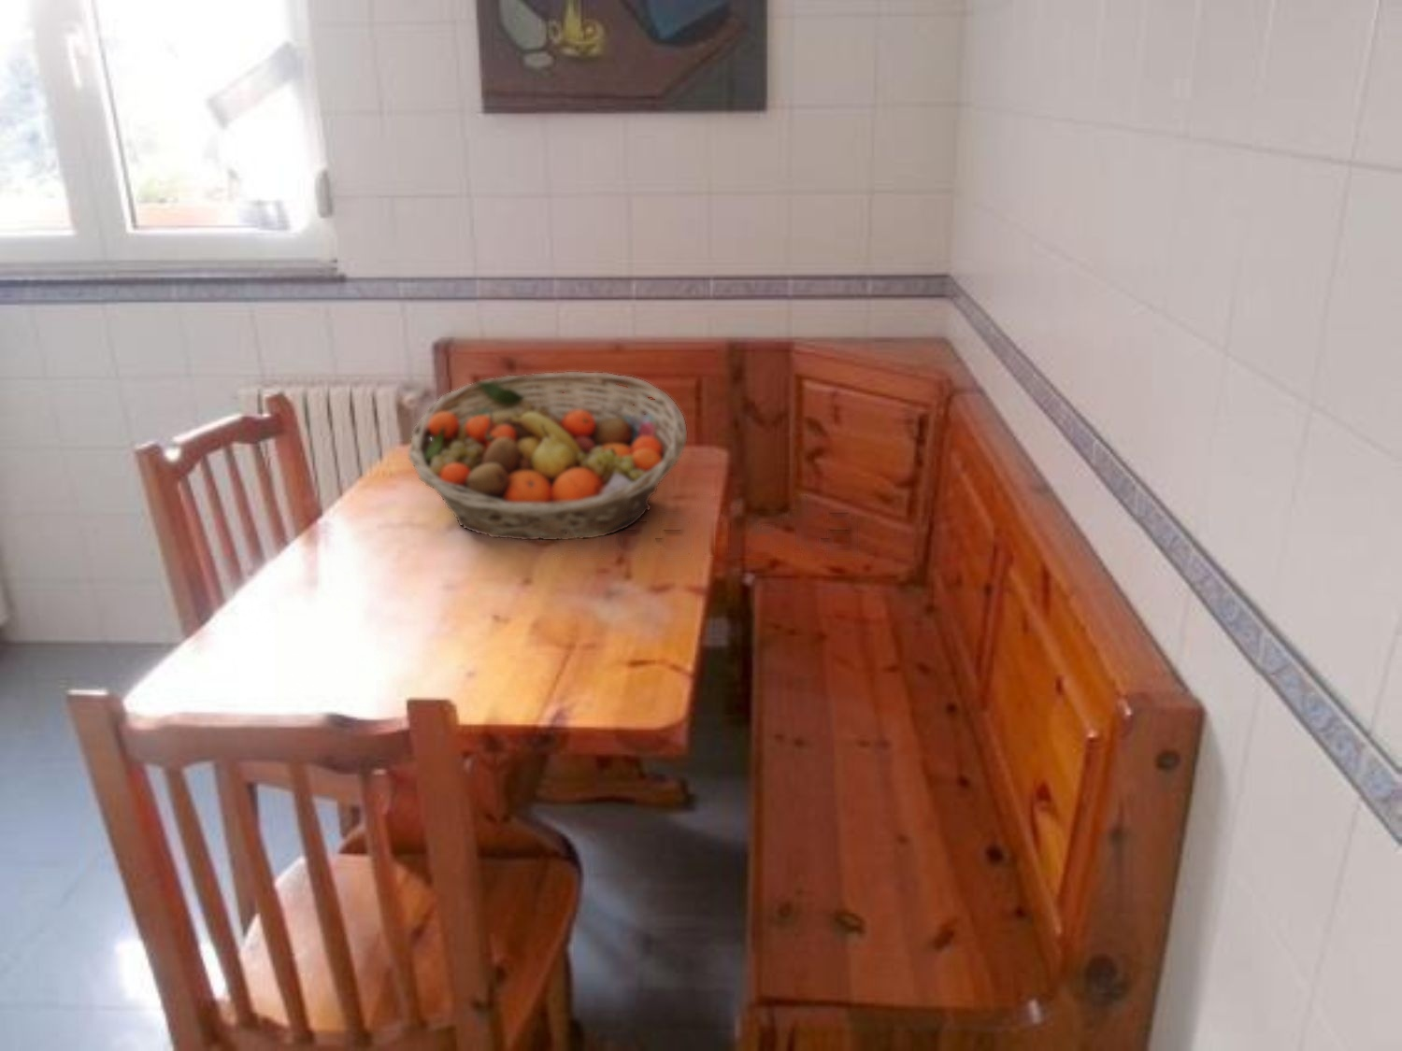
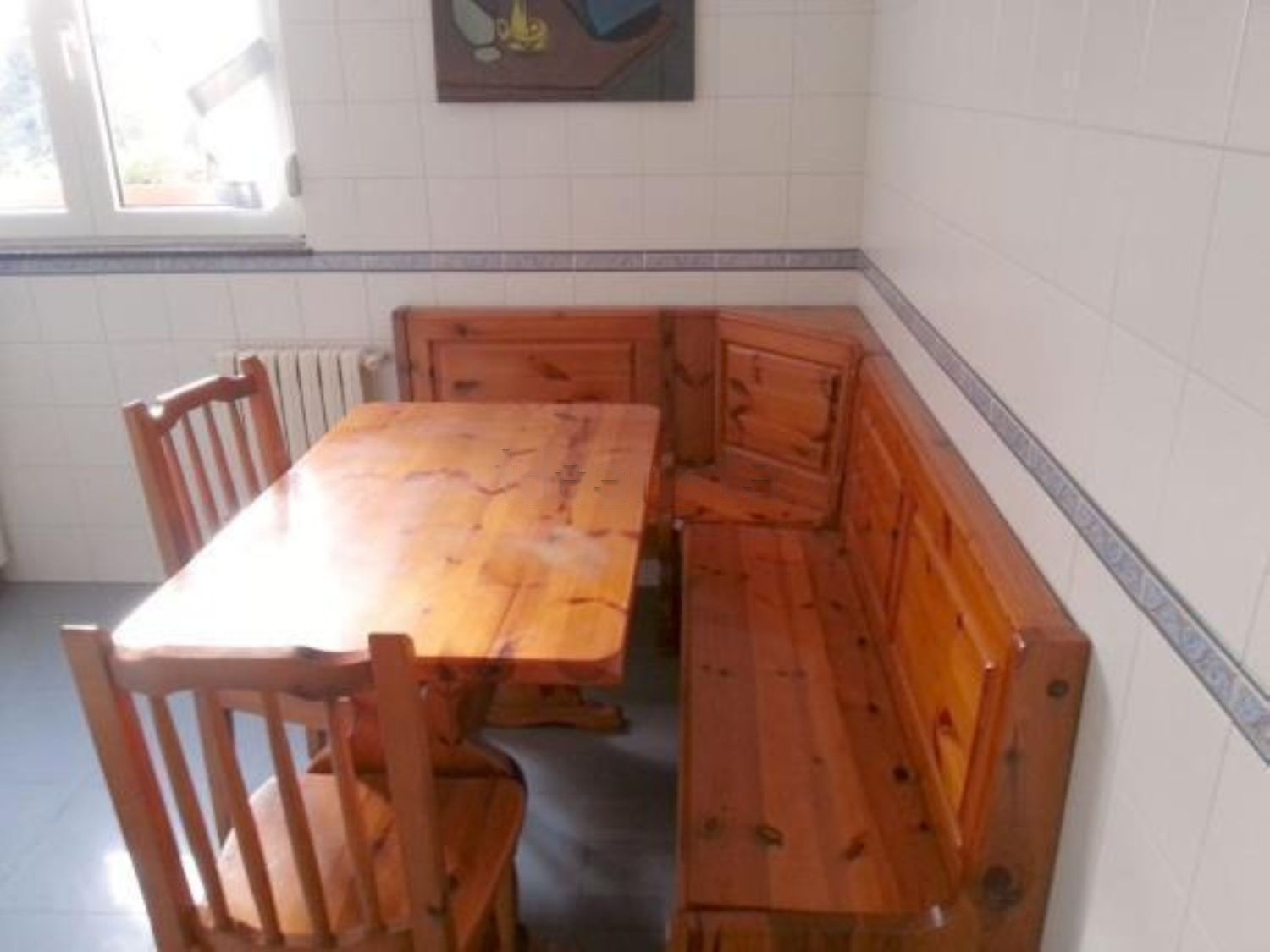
- fruit basket (550, 454)
